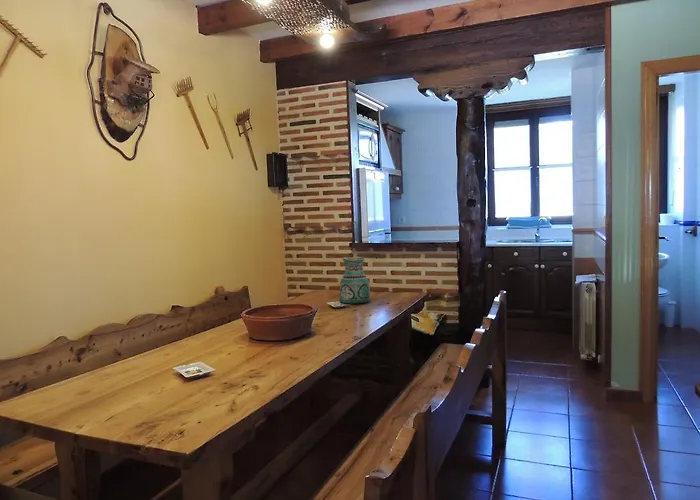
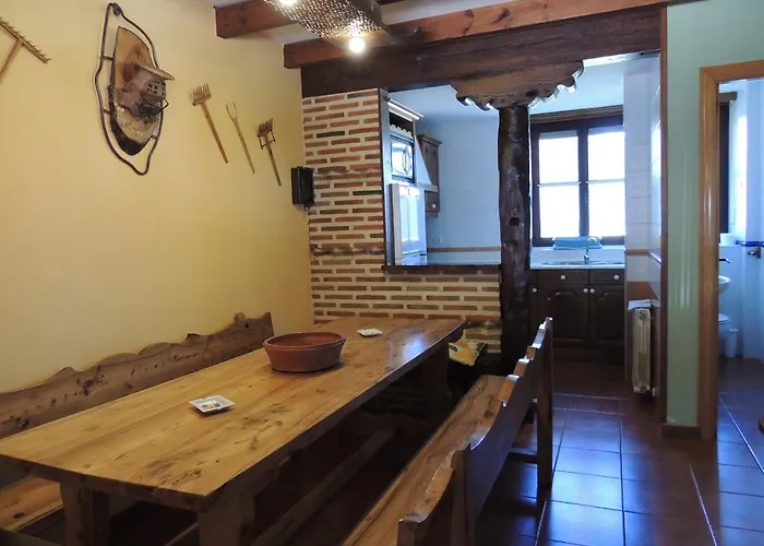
- ceramic pitcher (356, 278)
